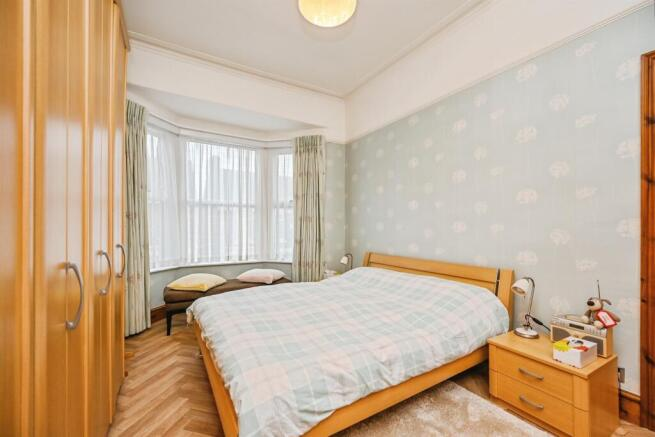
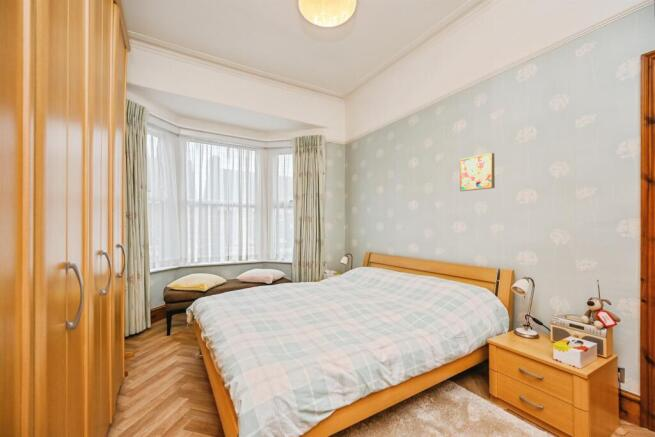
+ wall art (476, 173)
